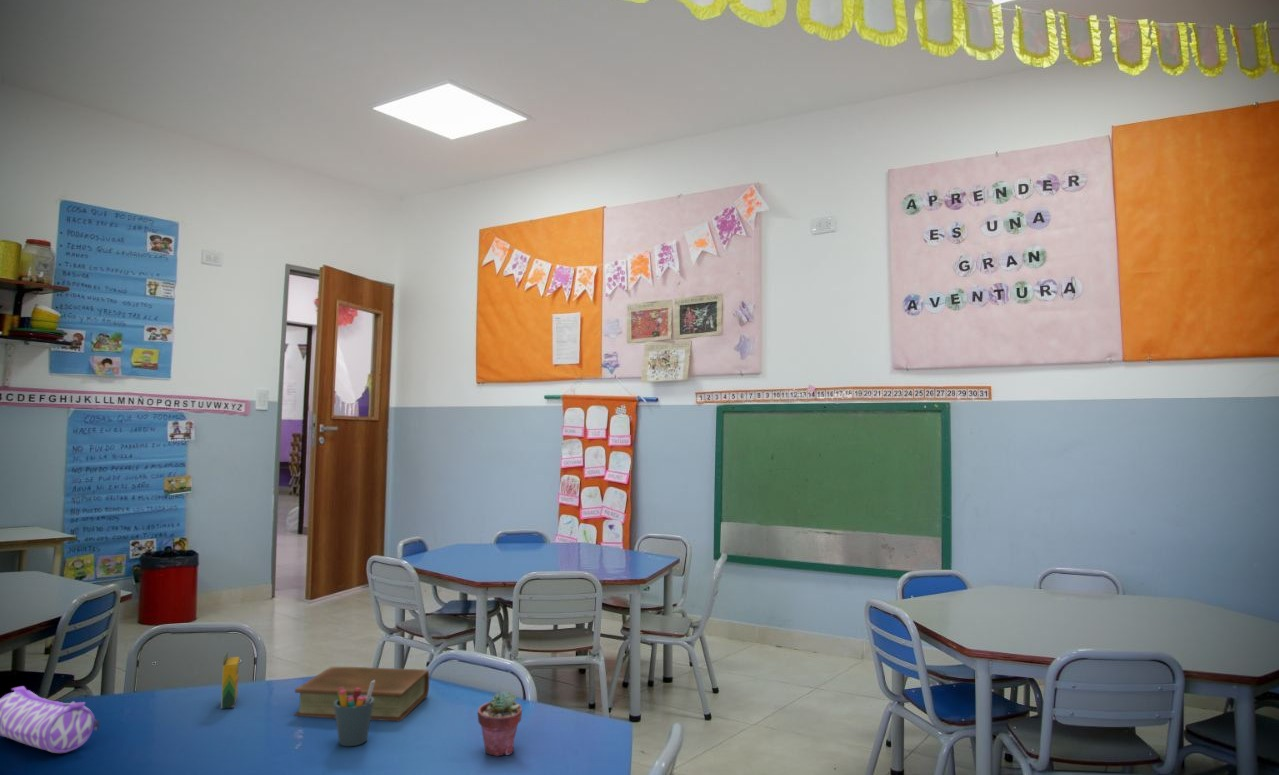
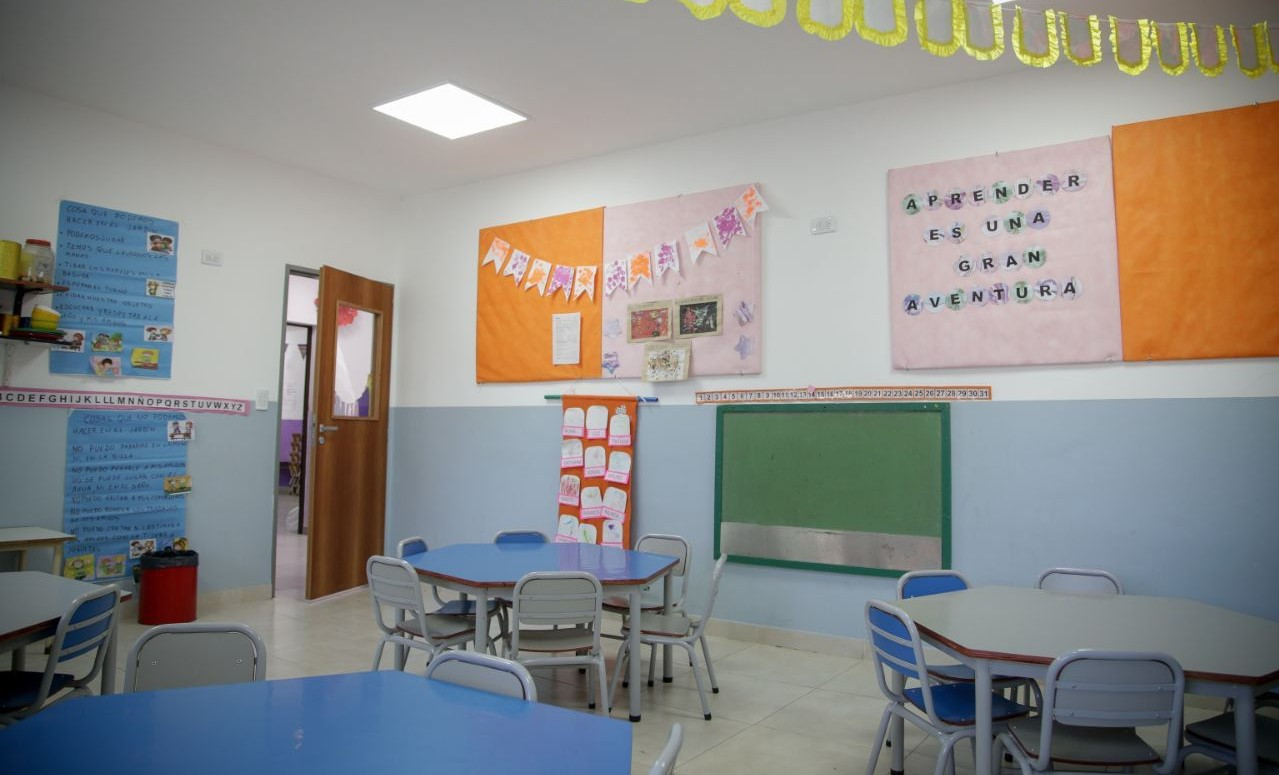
- crayon box (230, 678)
- pencil case (41, 719)
- book (364, 691)
- potted succulent (500, 720)
- pen holder (353, 710)
